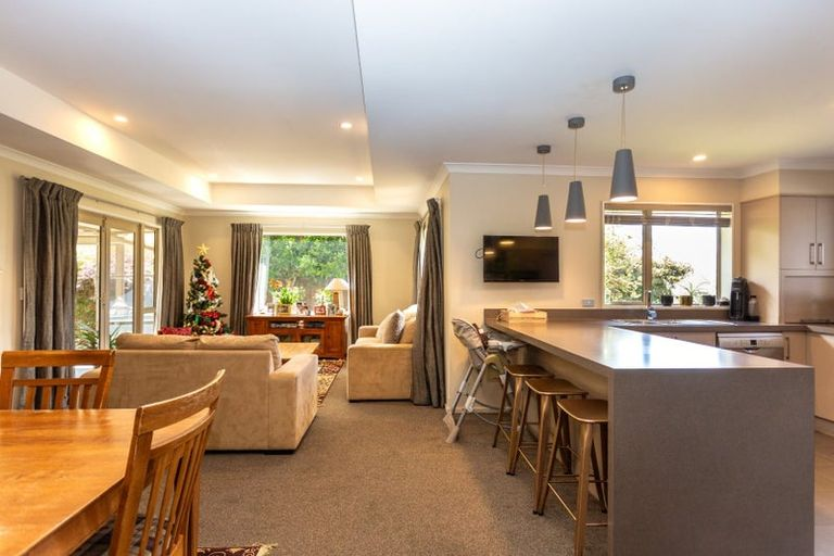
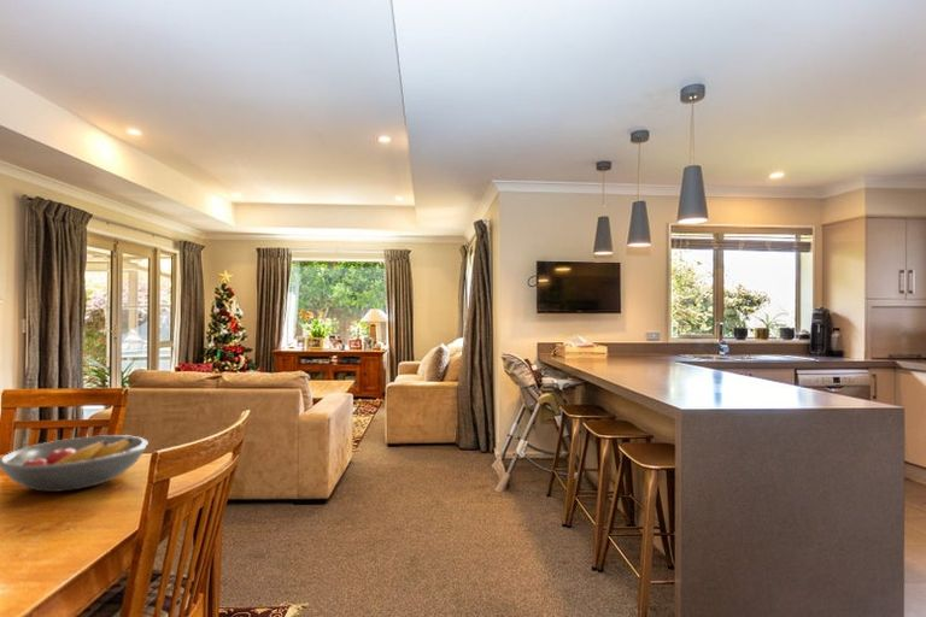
+ fruit bowl (77, 460)
